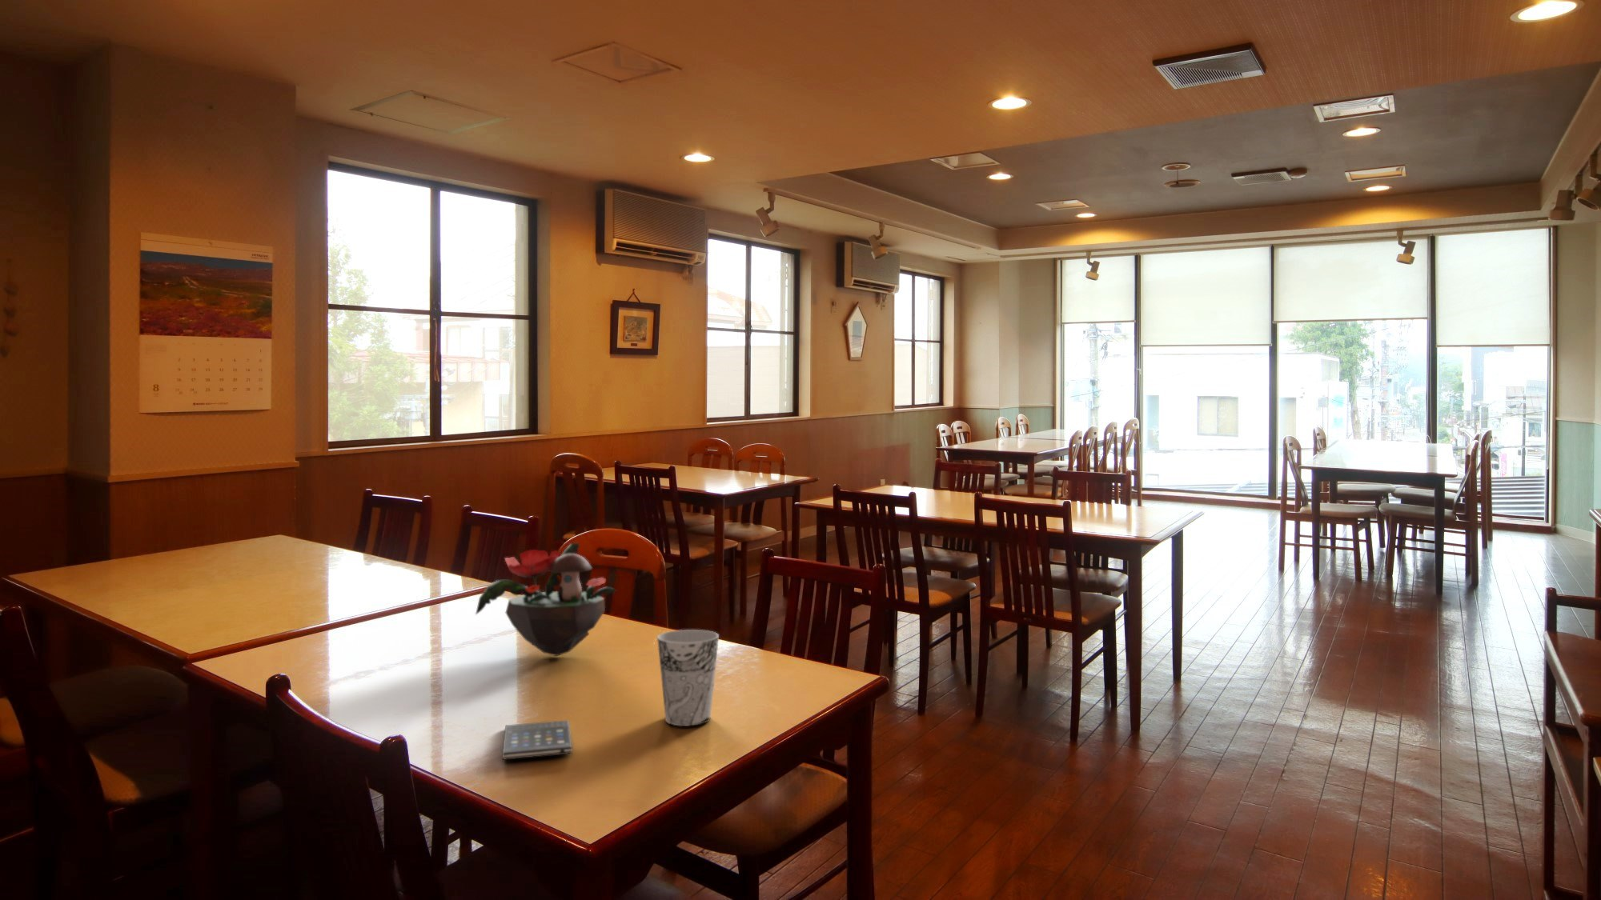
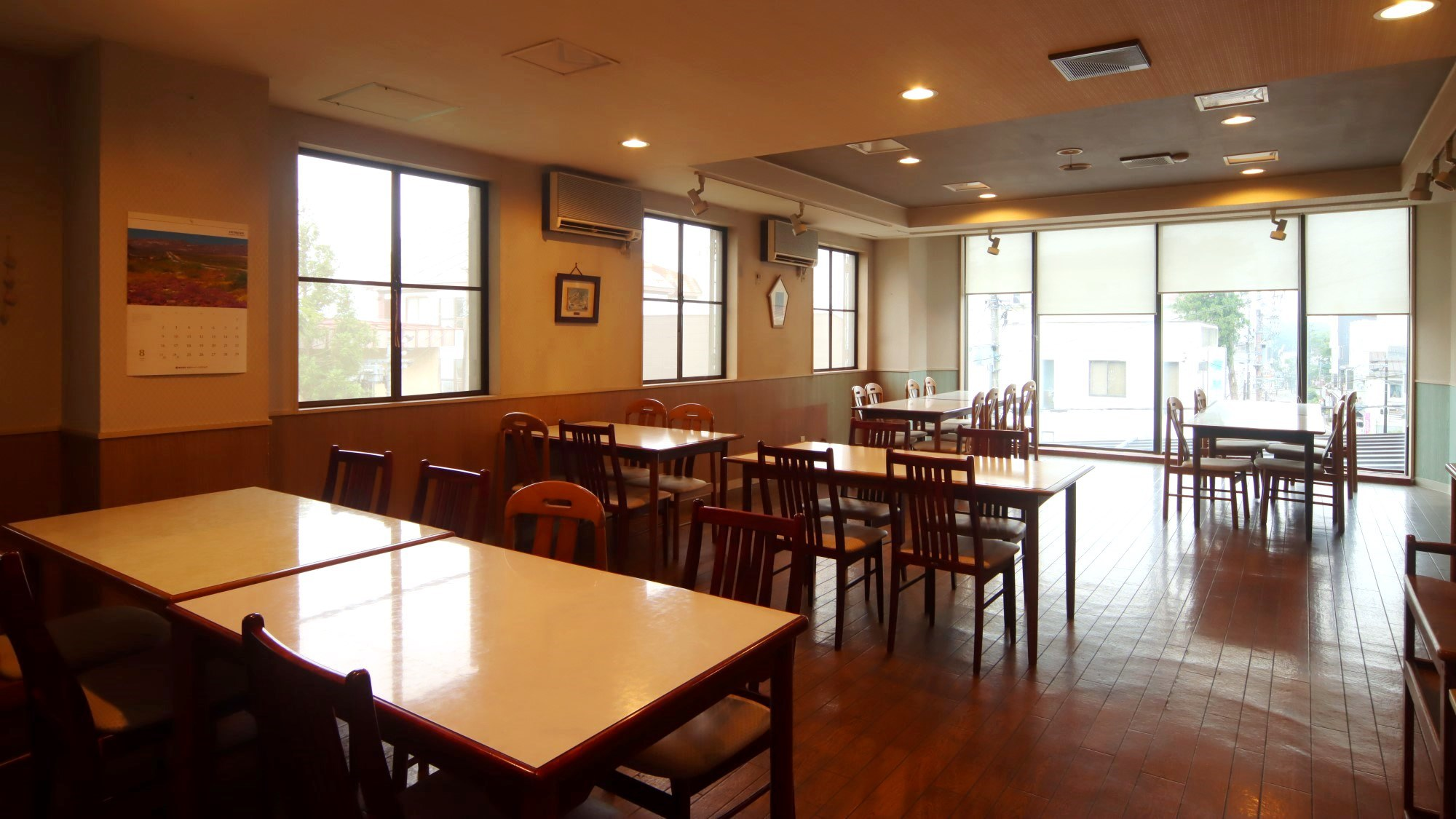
- potted flower (555, 601)
- smartphone (537, 738)
- cup (687, 677)
